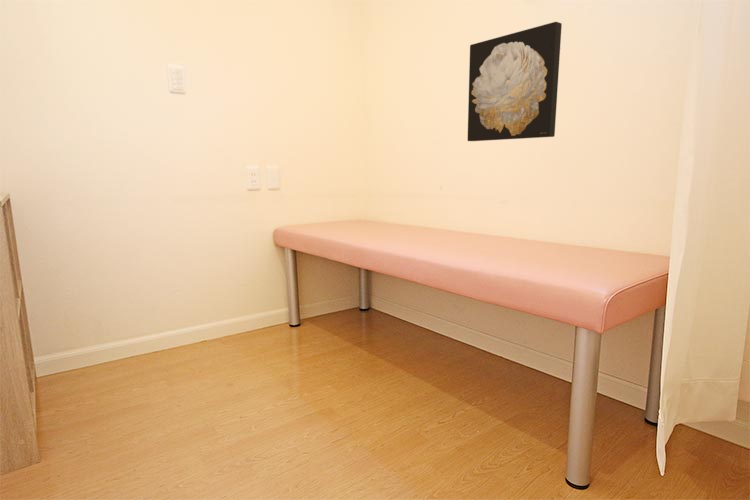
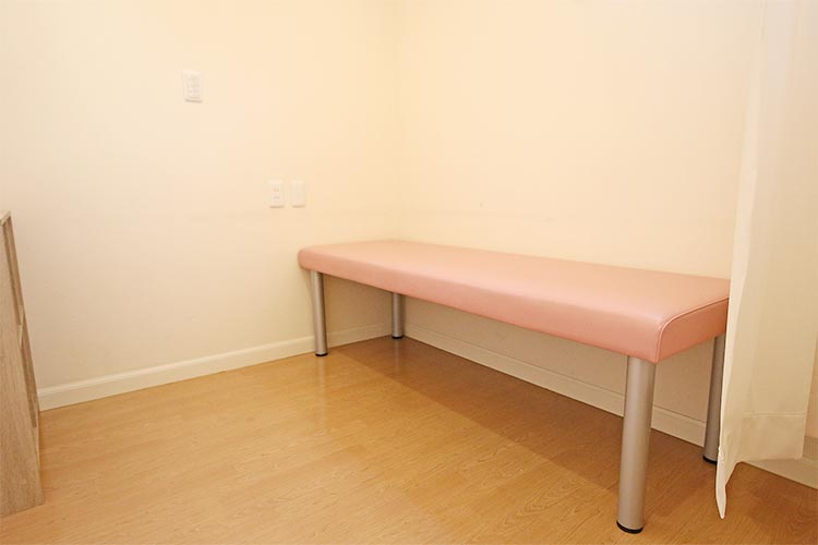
- wall art (510, 88)
